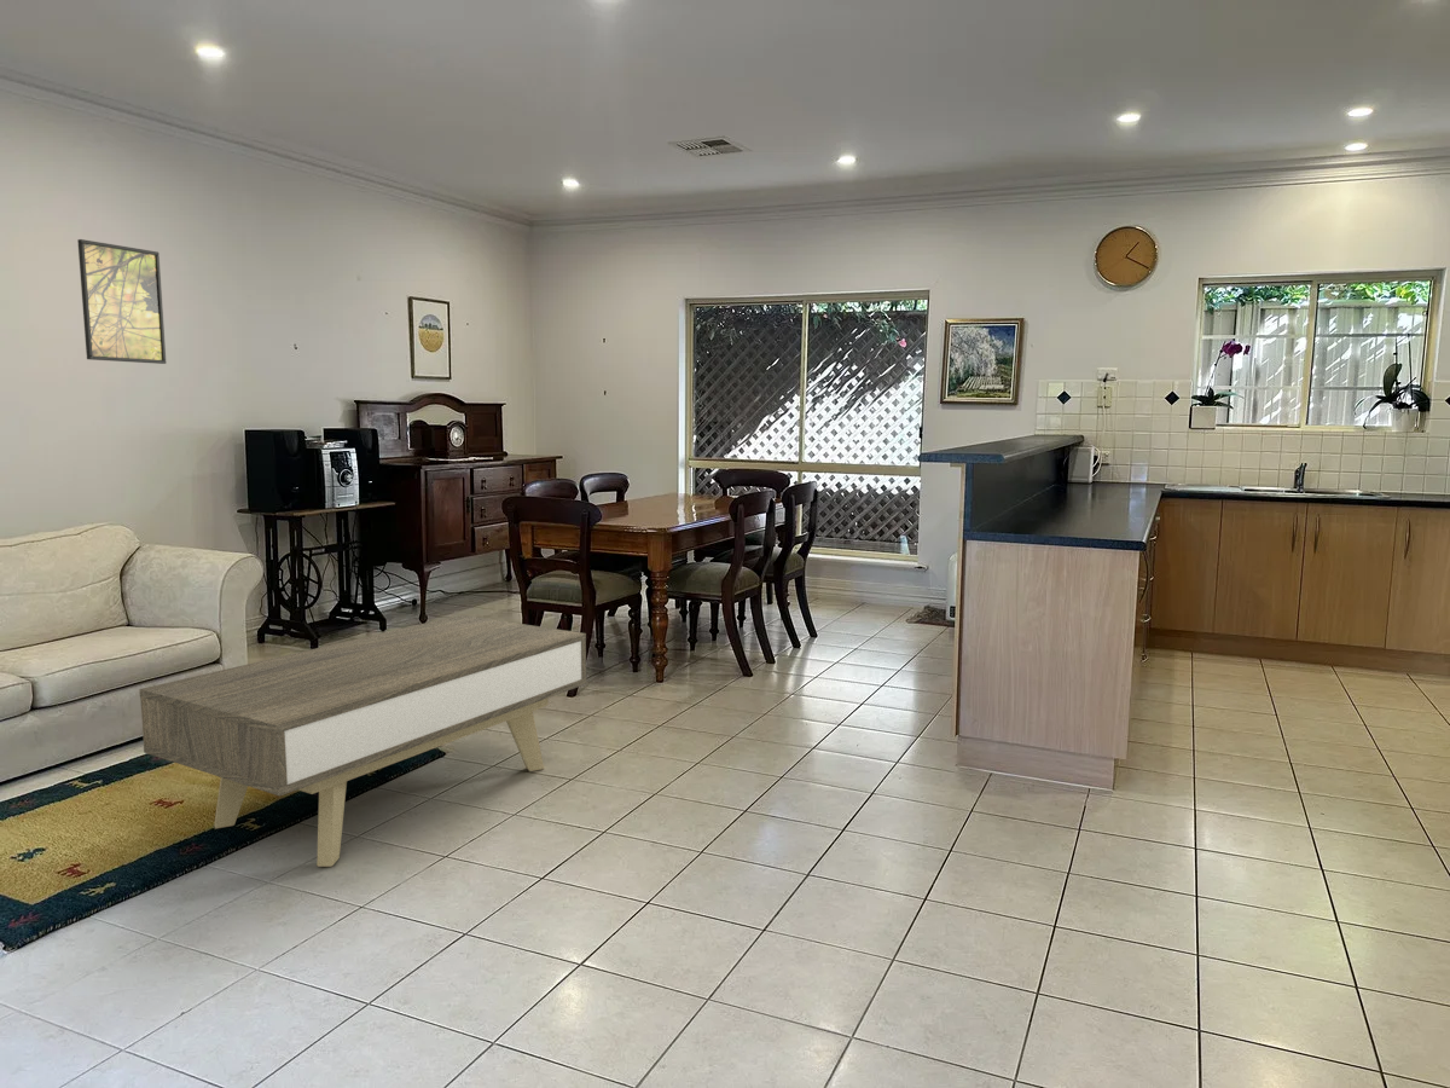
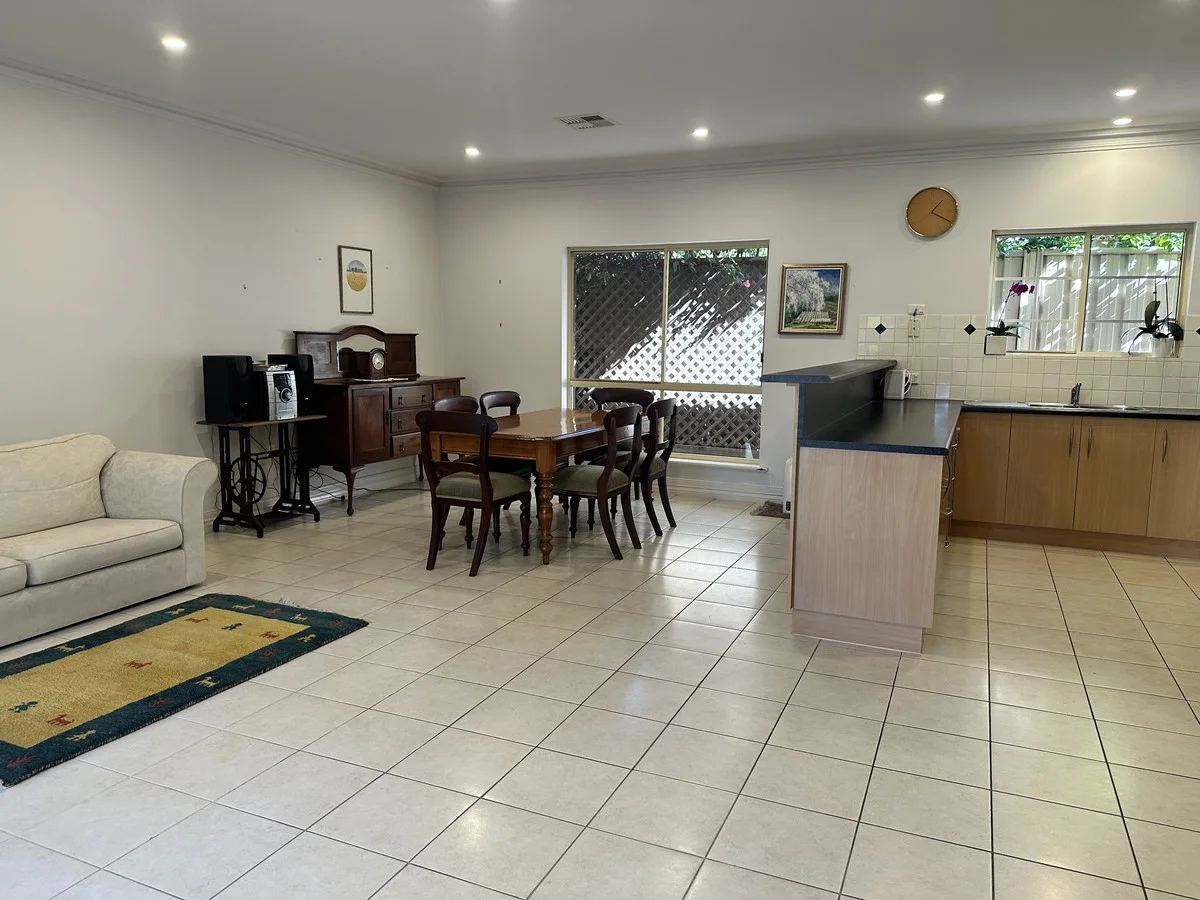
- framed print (123, 303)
- coffee table (388, 725)
